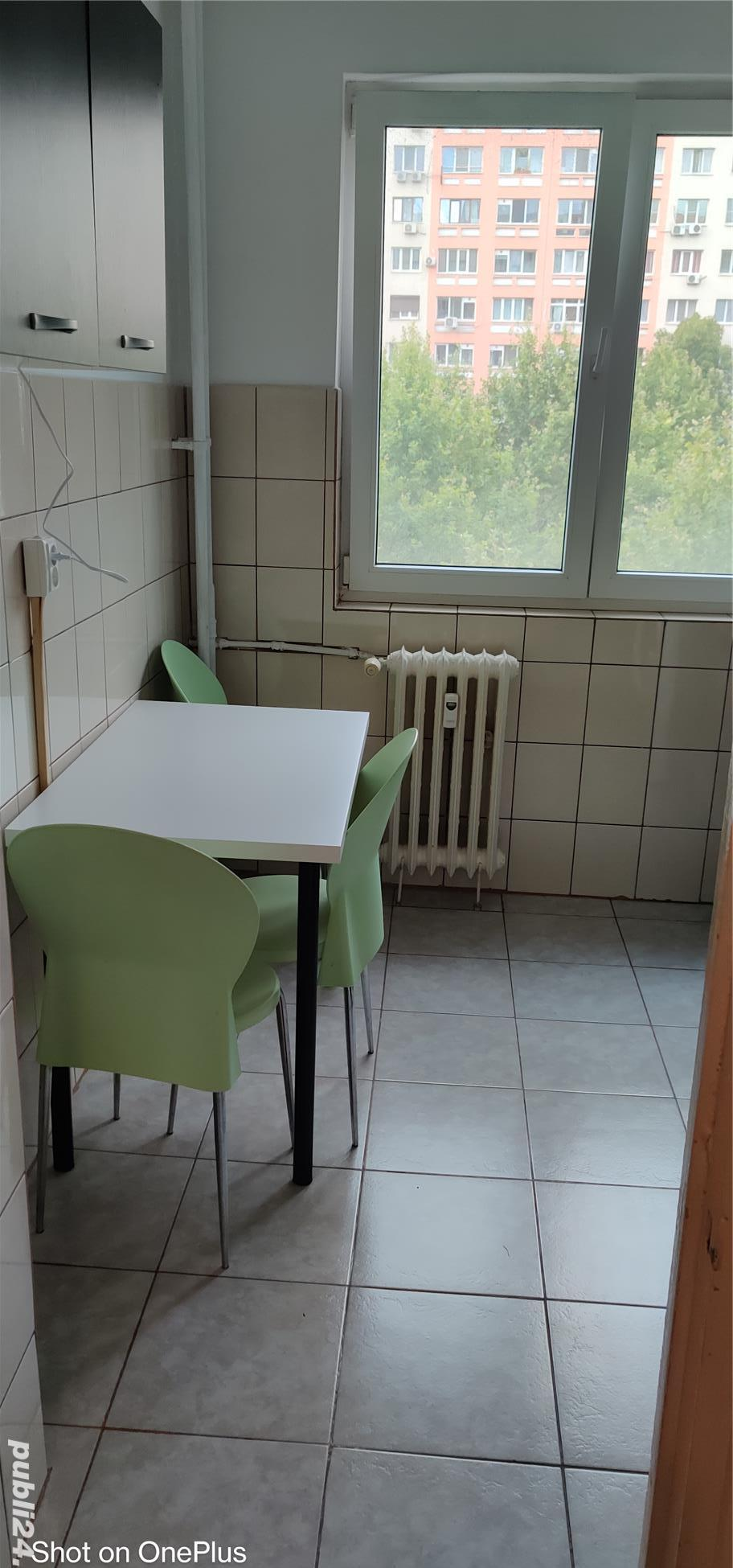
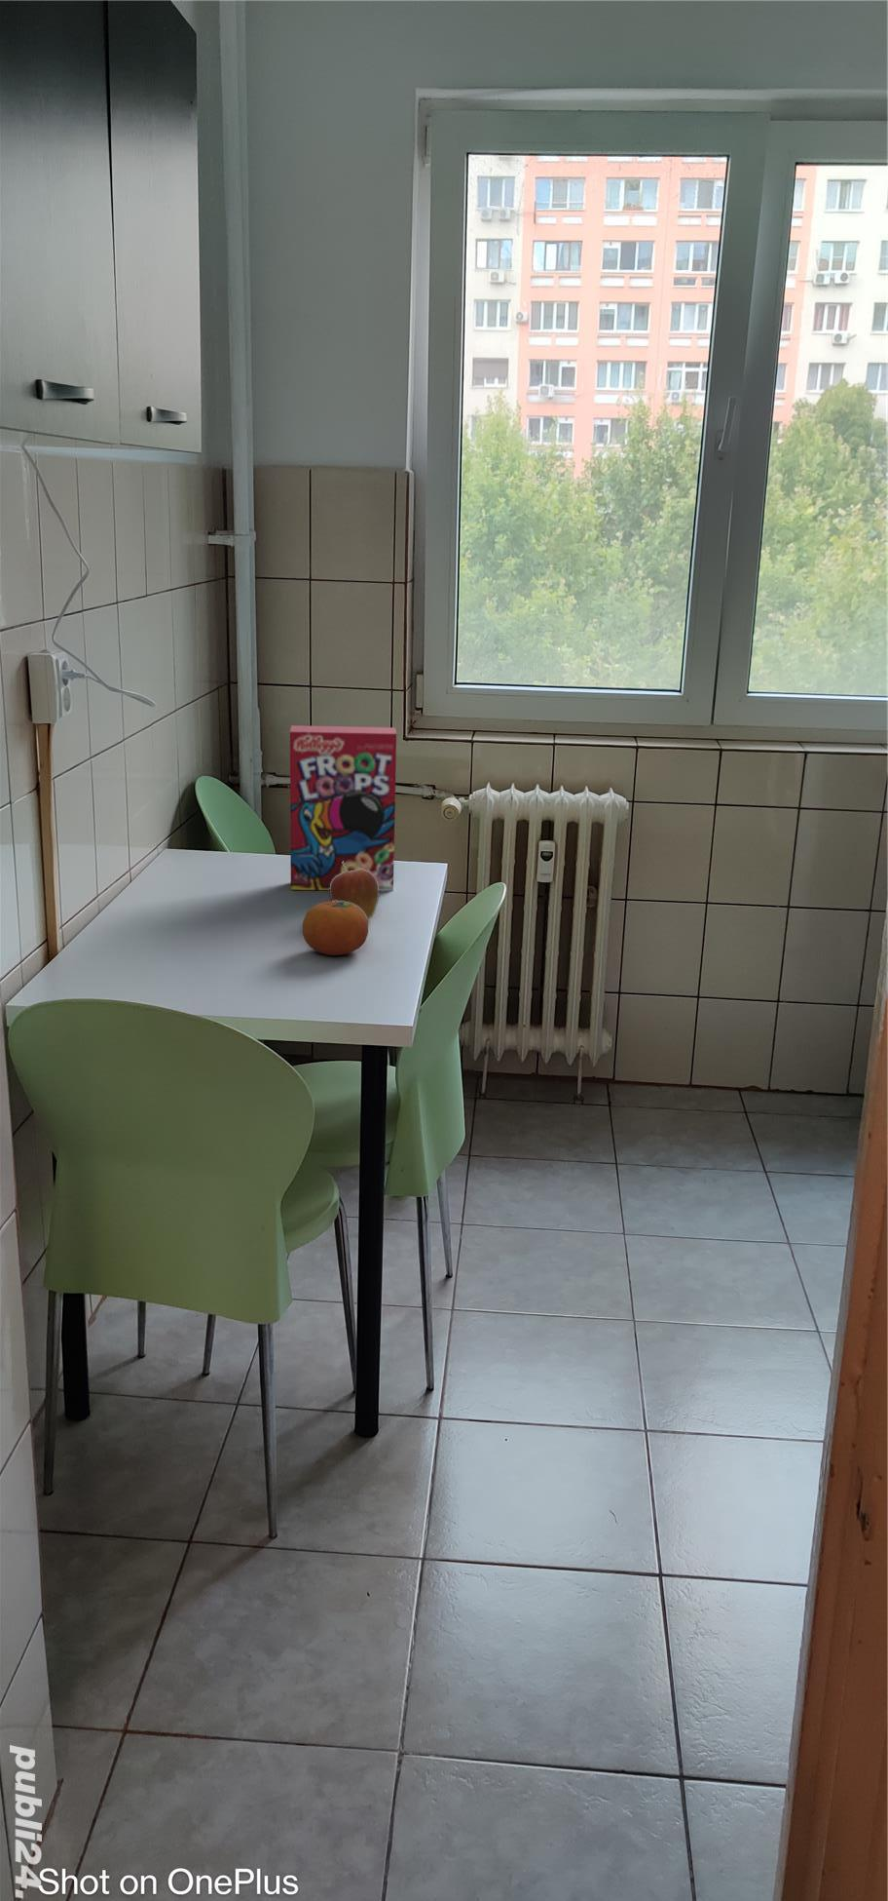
+ apple (354, 891)
+ fruit (334, 929)
+ cereal box (343, 809)
